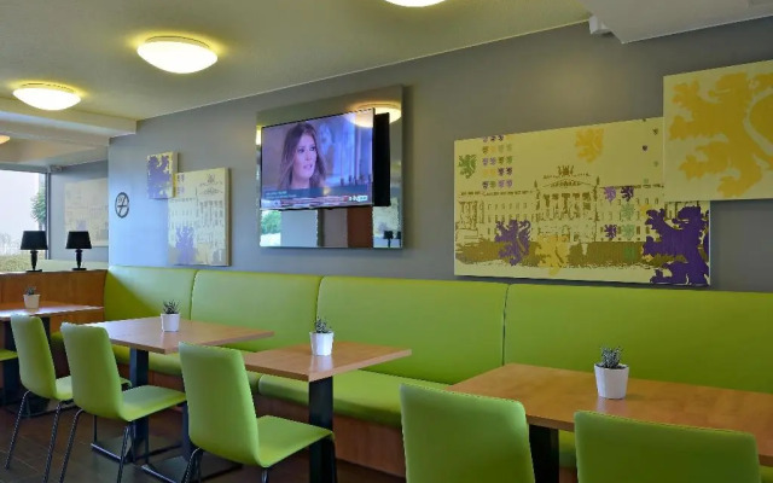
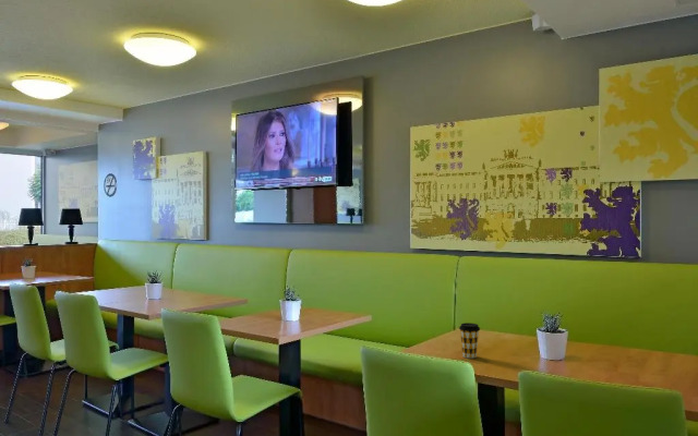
+ coffee cup (469, 340)
